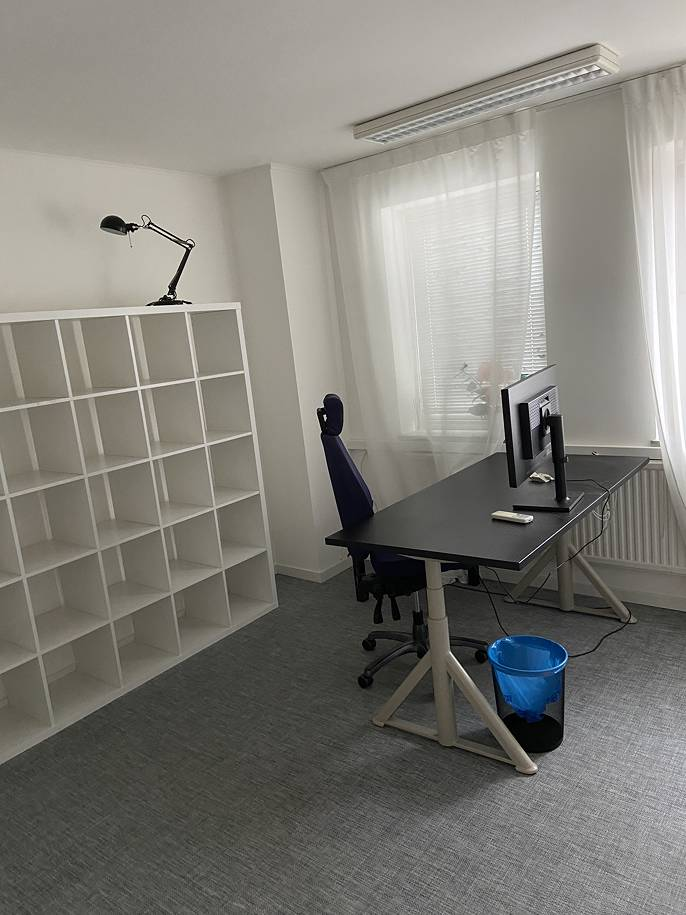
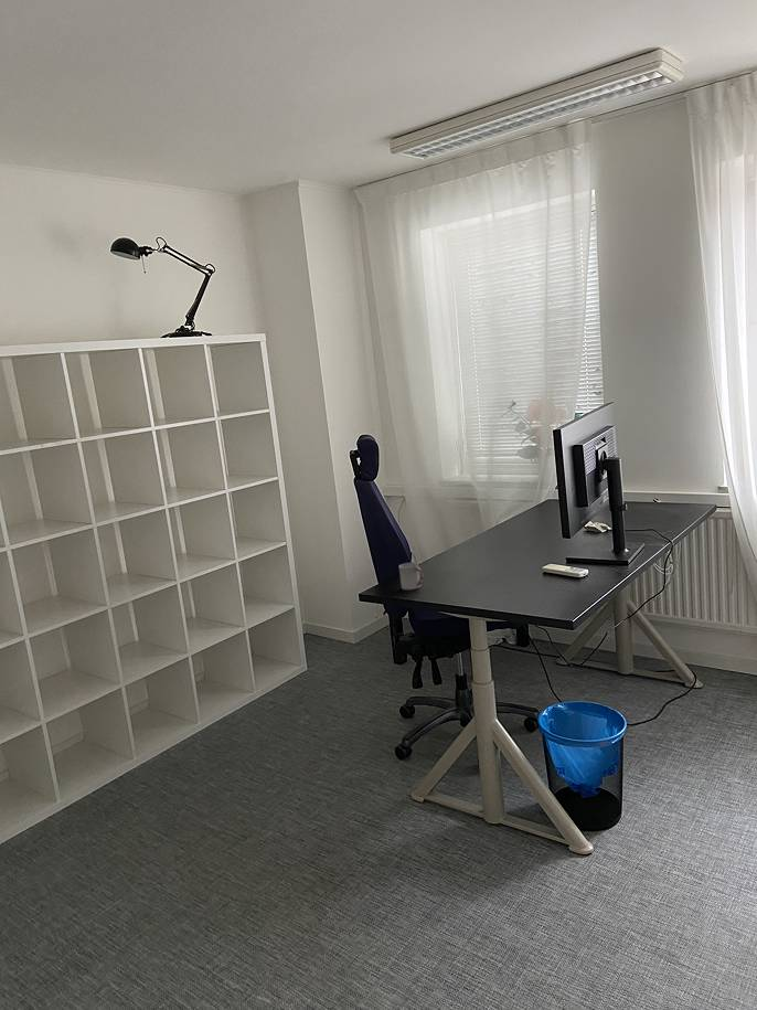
+ cup (413, 576)
